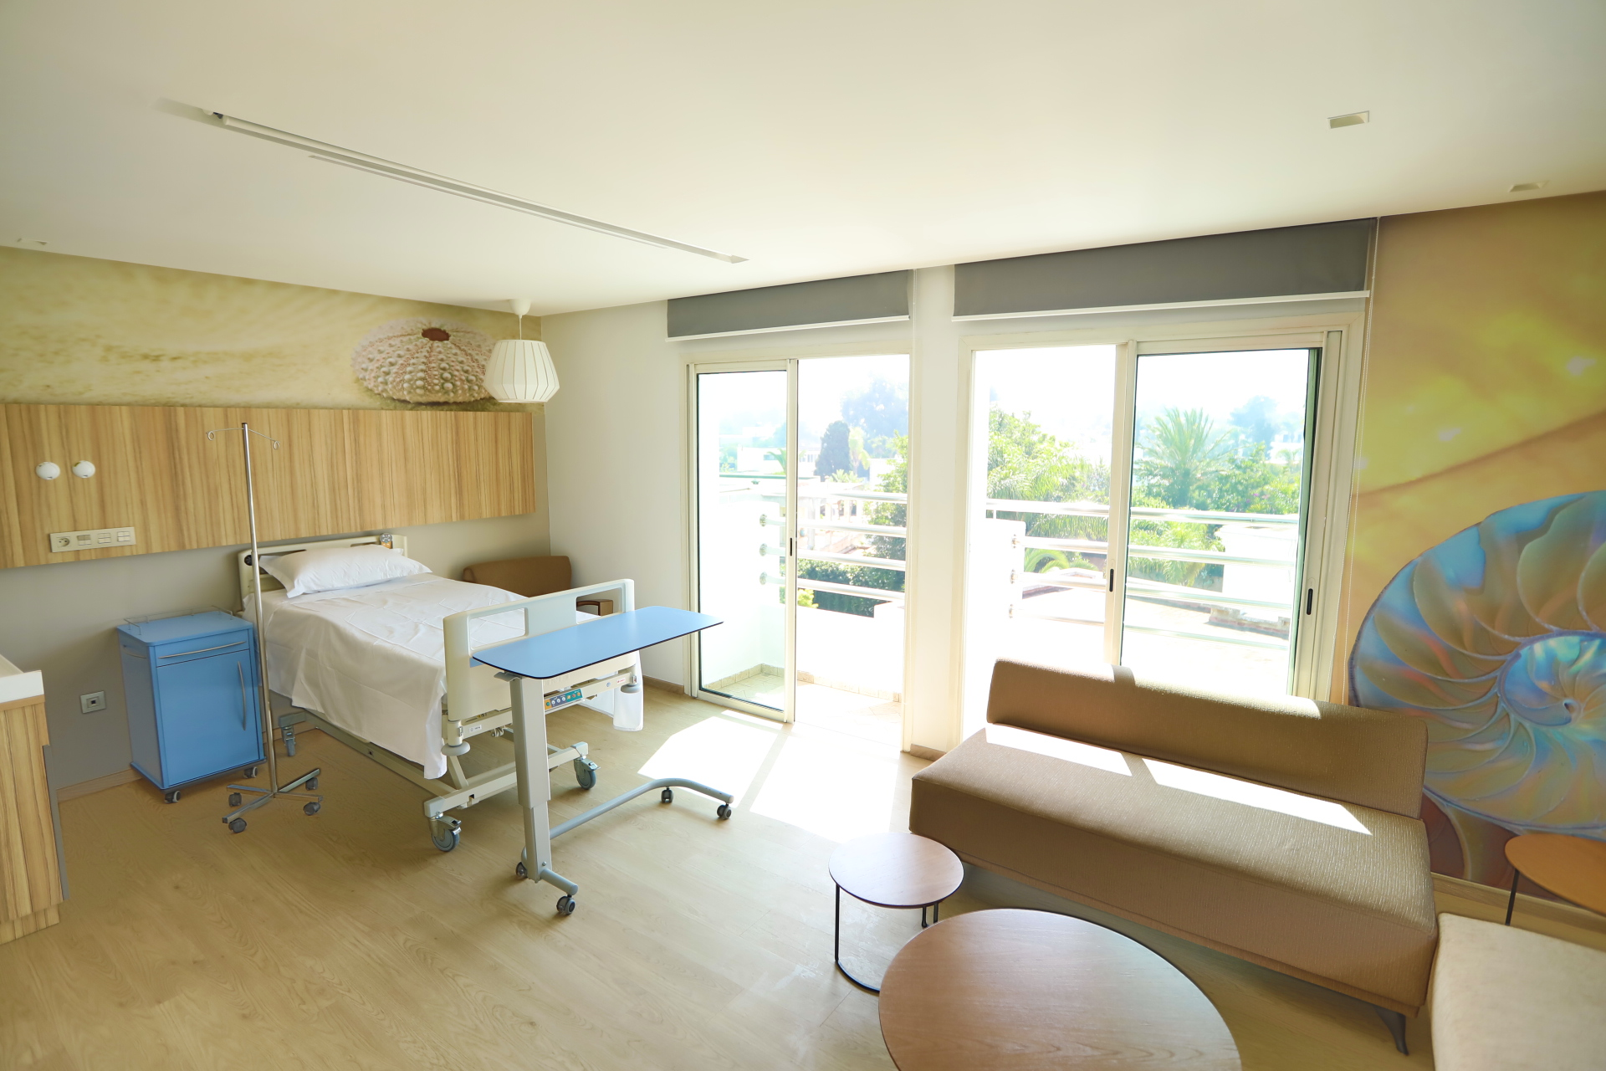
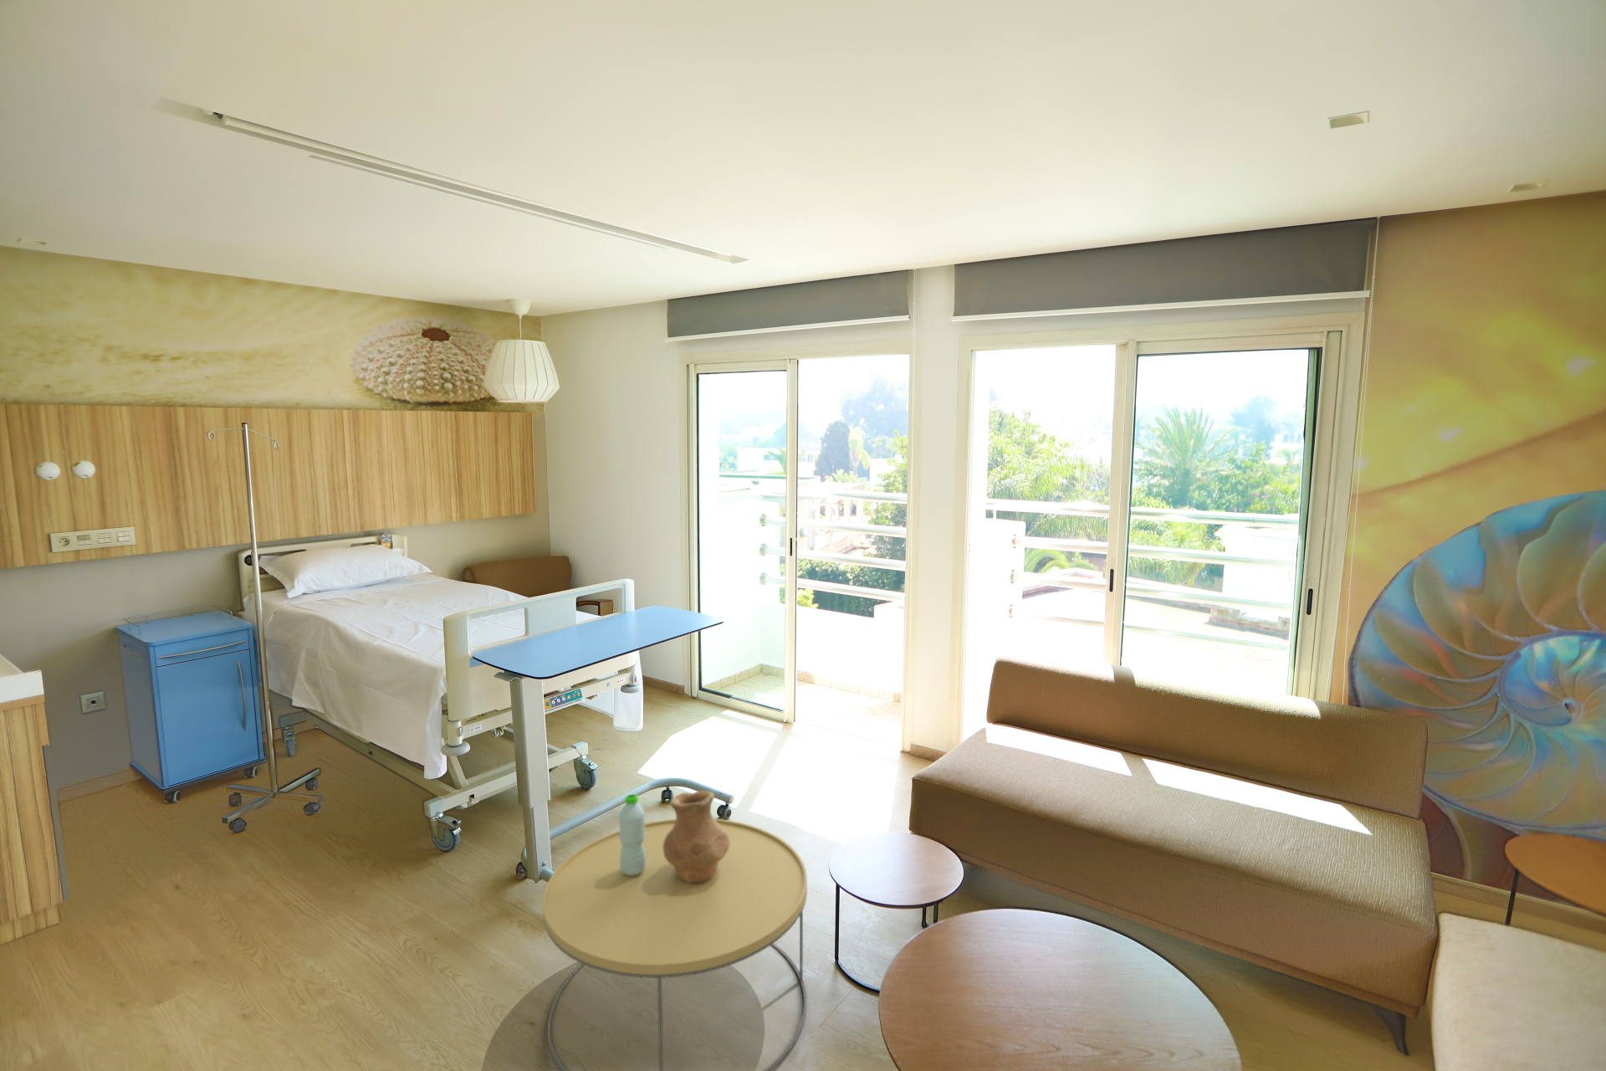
+ vase (695, 831)
+ coffee table (679, 942)
+ water bottle (631, 830)
